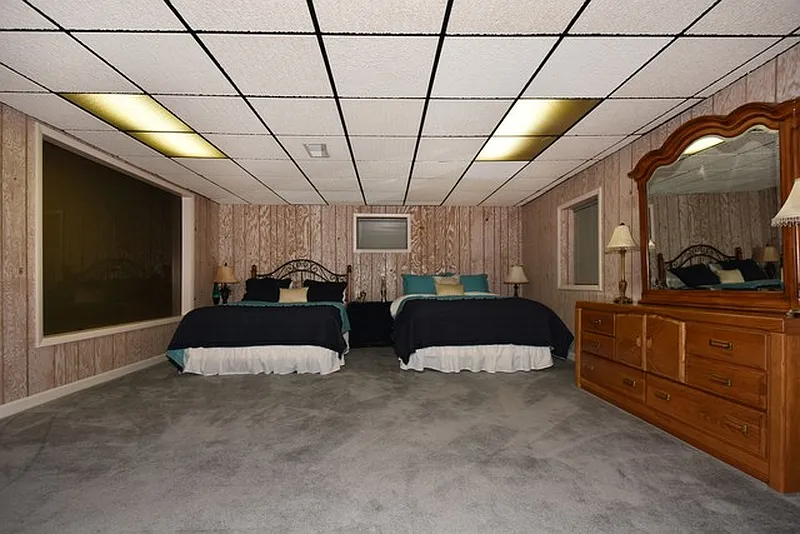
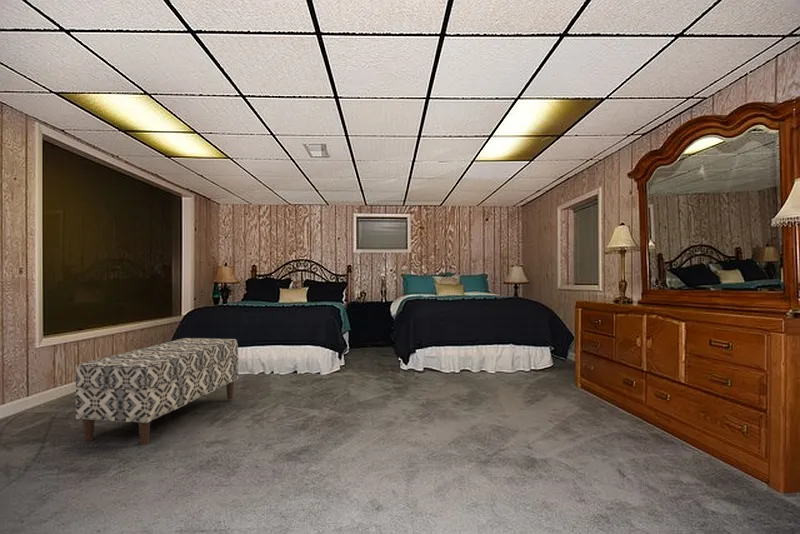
+ bench (169, 383)
